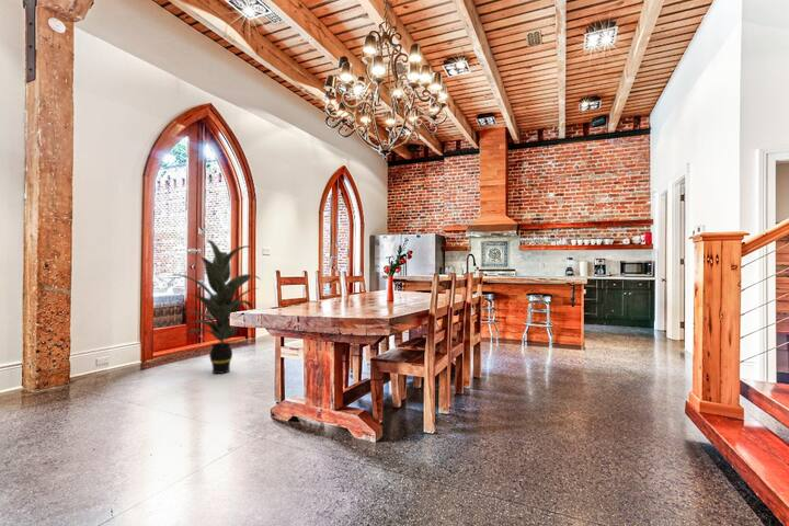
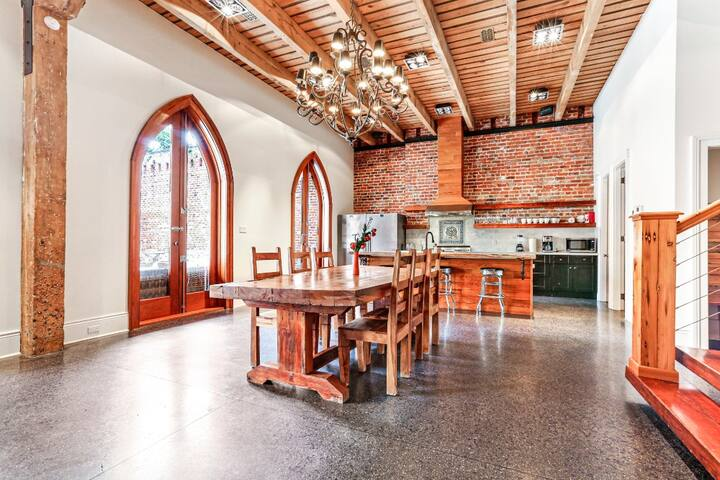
- indoor plant (219, 305)
